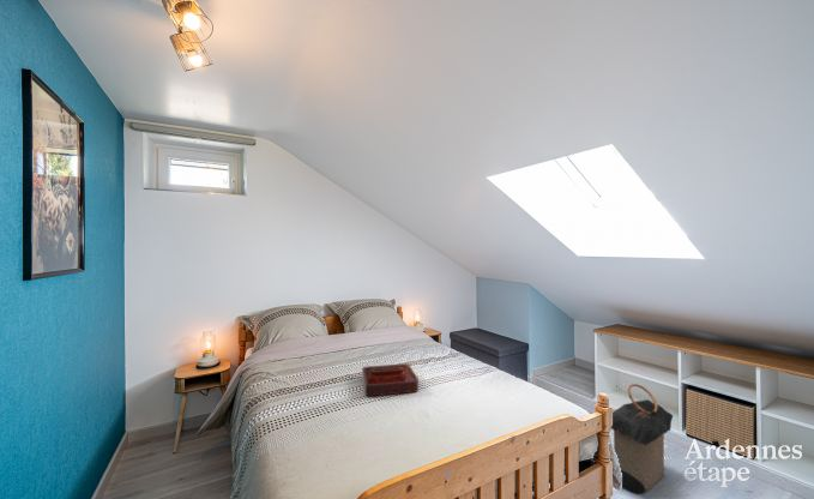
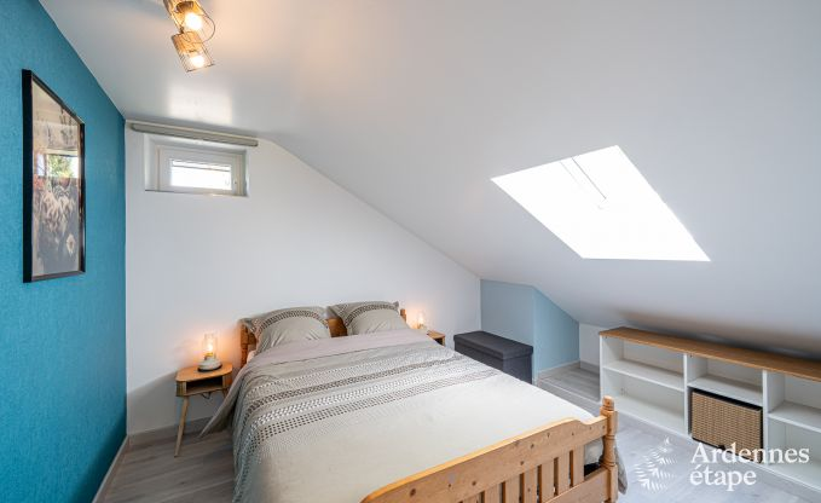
- laundry hamper (640, 434)
- decorative tray (388, 378)
